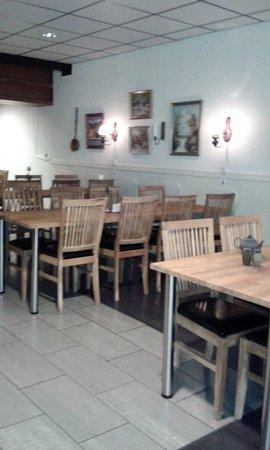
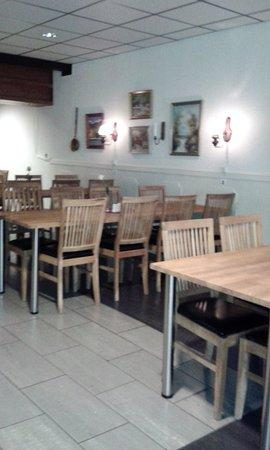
- teapot (249, 243)
- salt and pepper shaker (252, 256)
